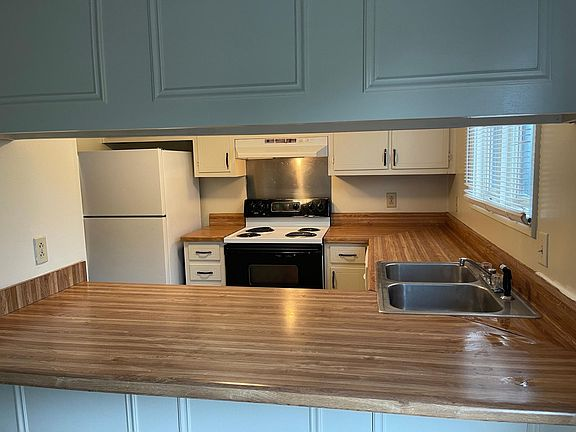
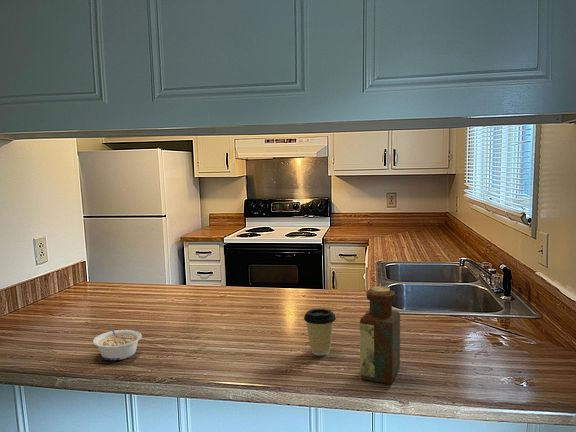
+ legume (116, 344)
+ coffee cup (320, 331)
+ bottle (380, 332)
